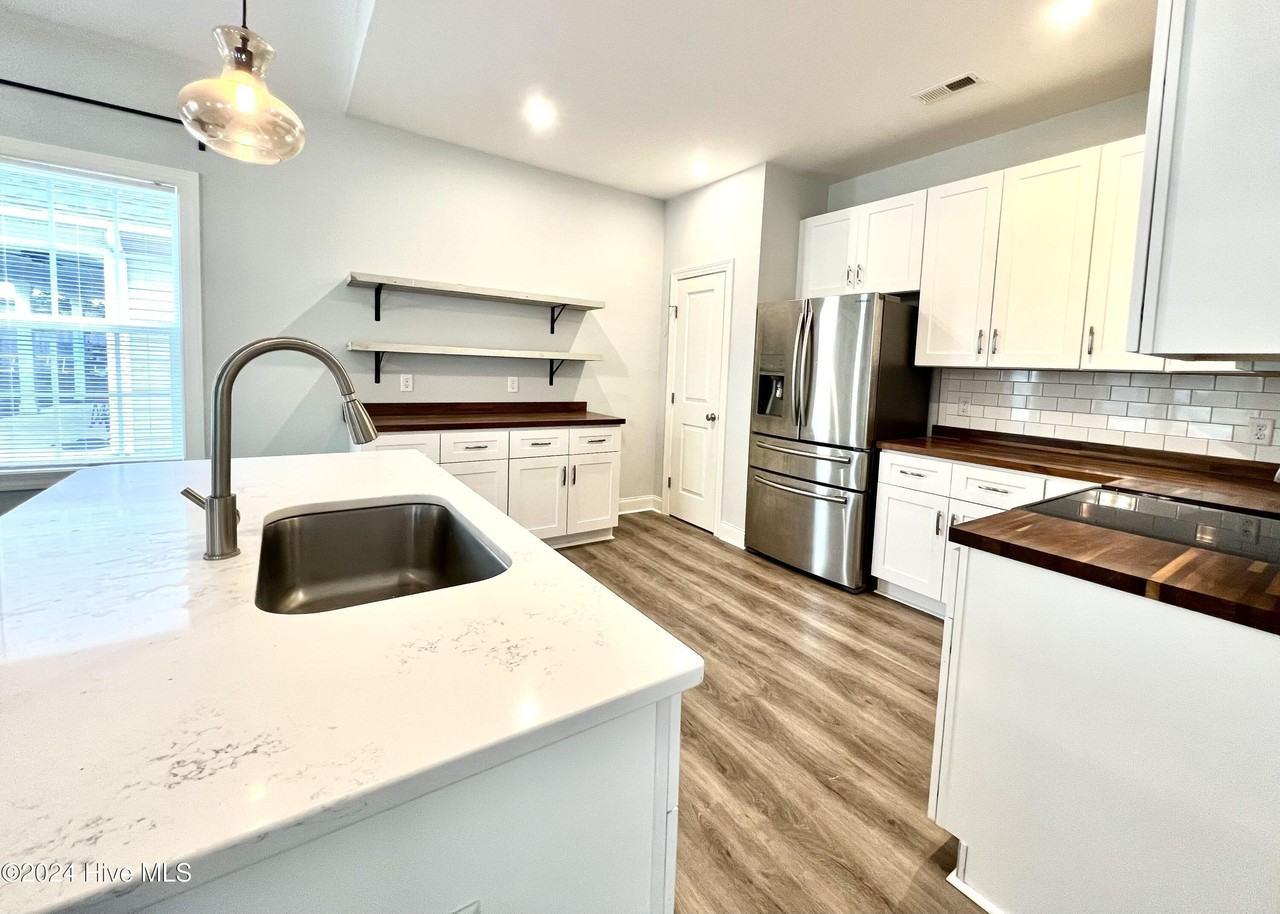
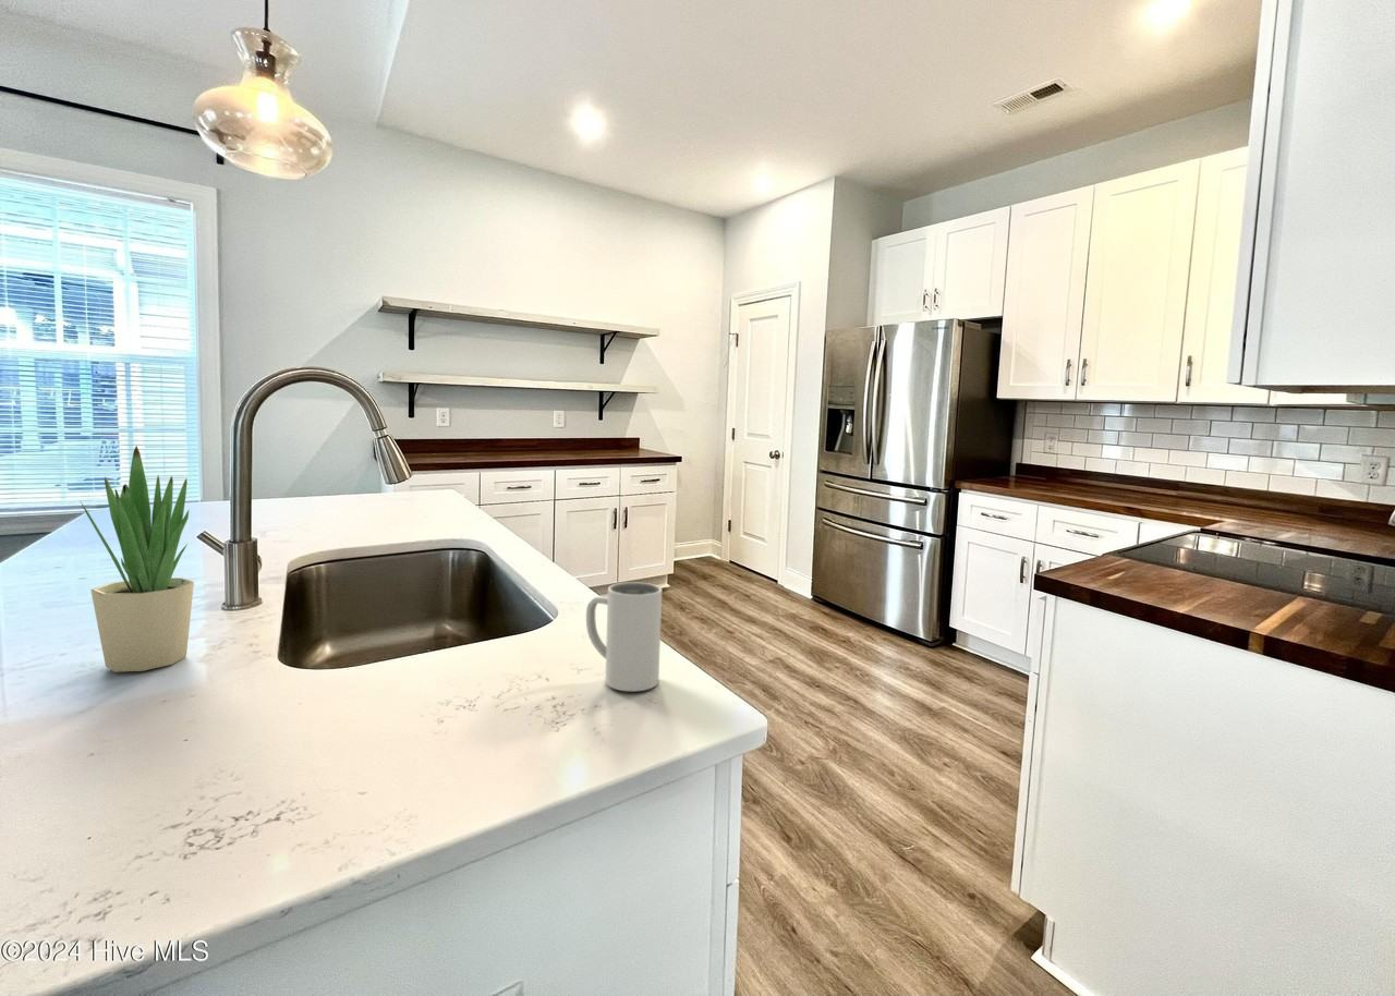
+ potted plant (150, 554)
+ mug (621, 632)
